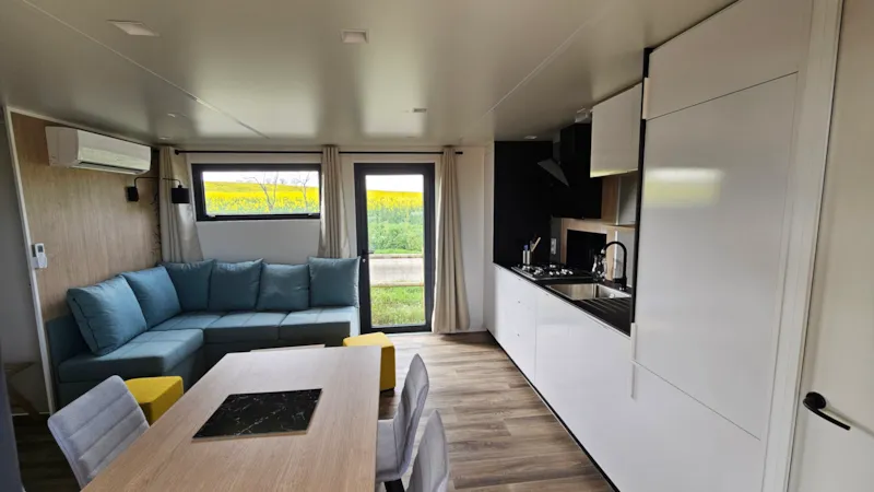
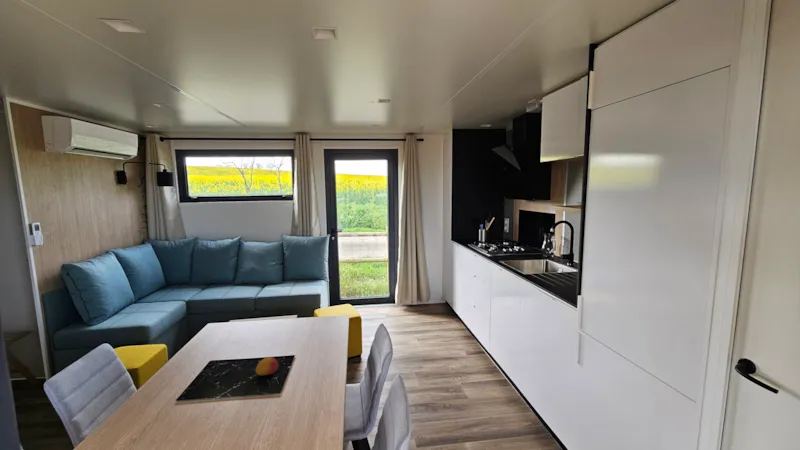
+ fruit (267, 366)
